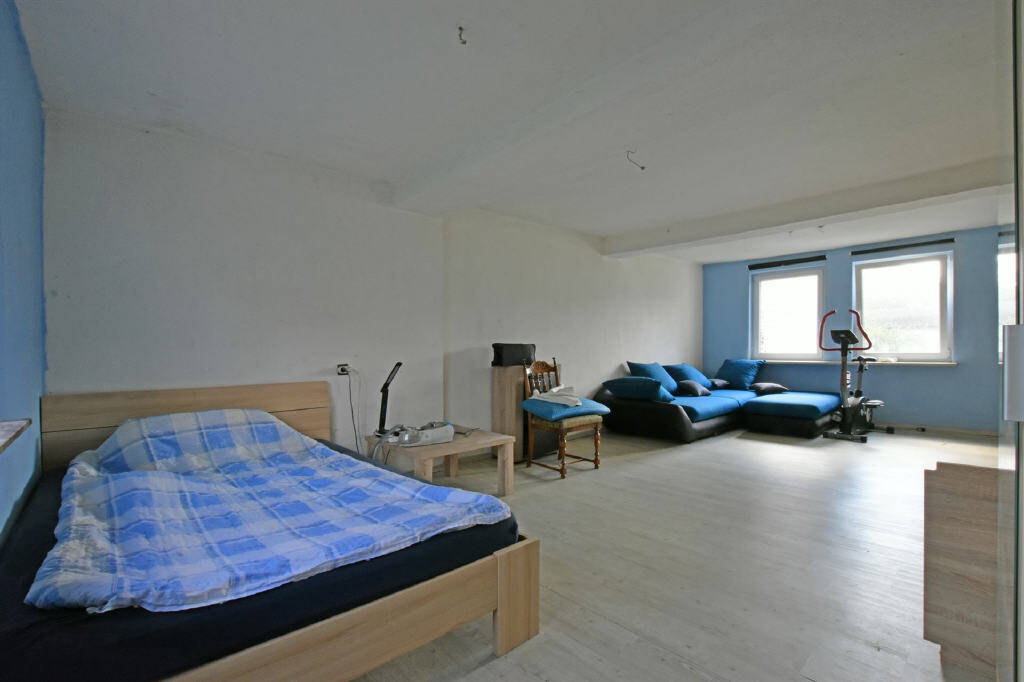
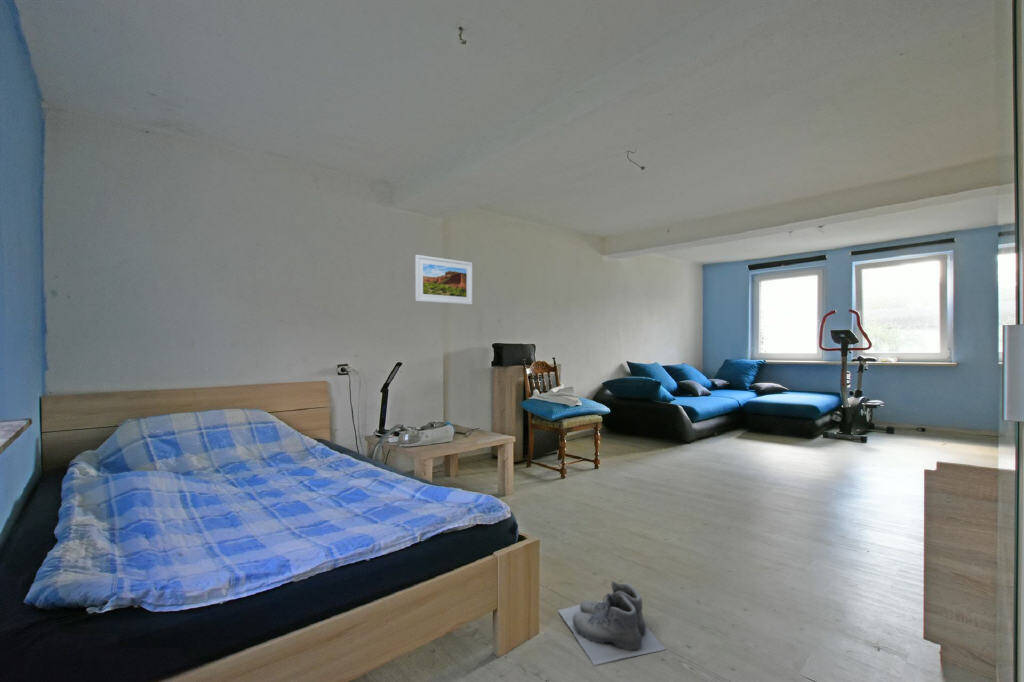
+ boots (608, 606)
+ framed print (445, 280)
